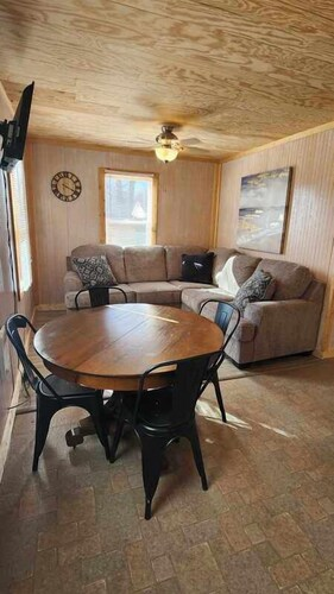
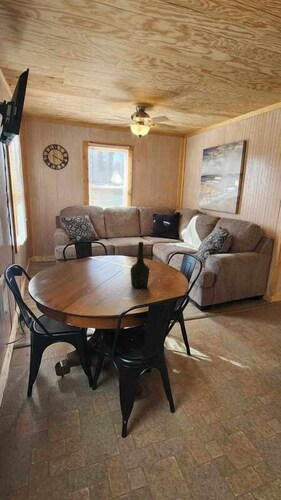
+ bottle (140, 264)
